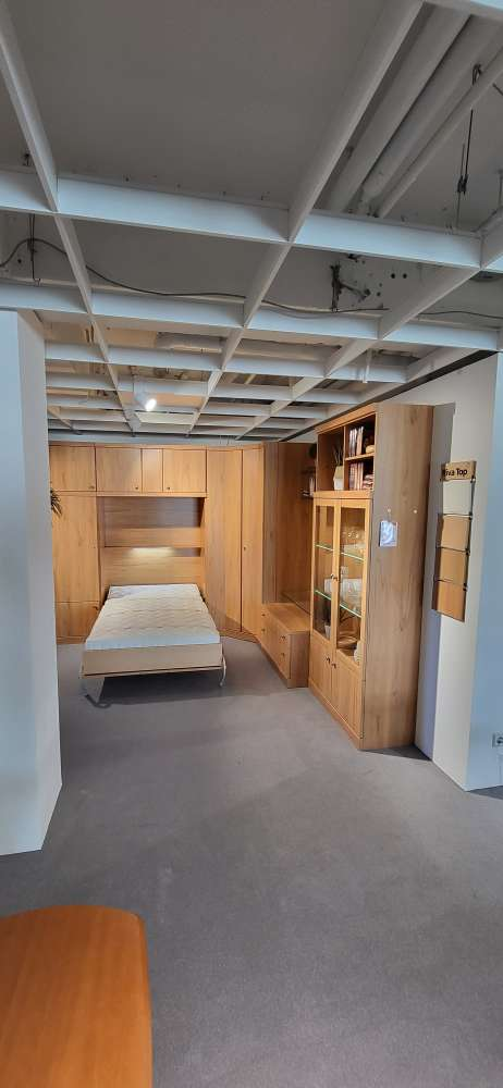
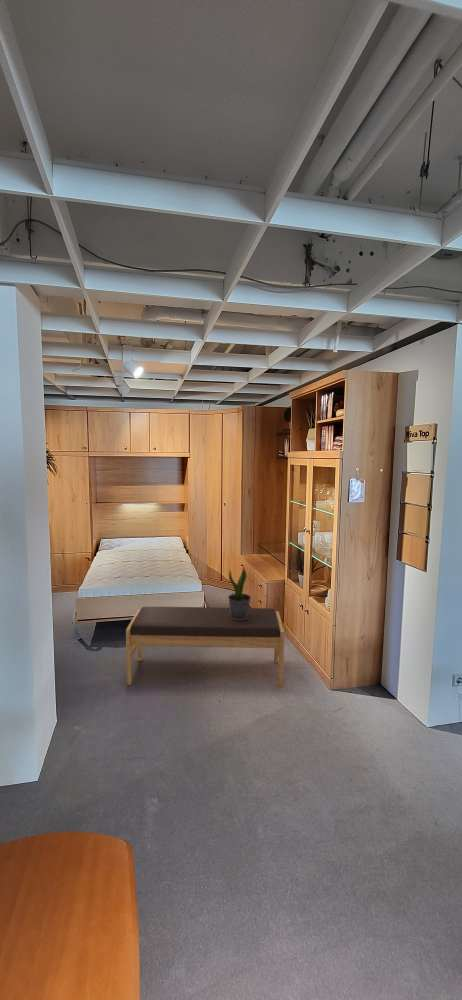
+ potted plant (239, 592)
+ bench (206, 644)
